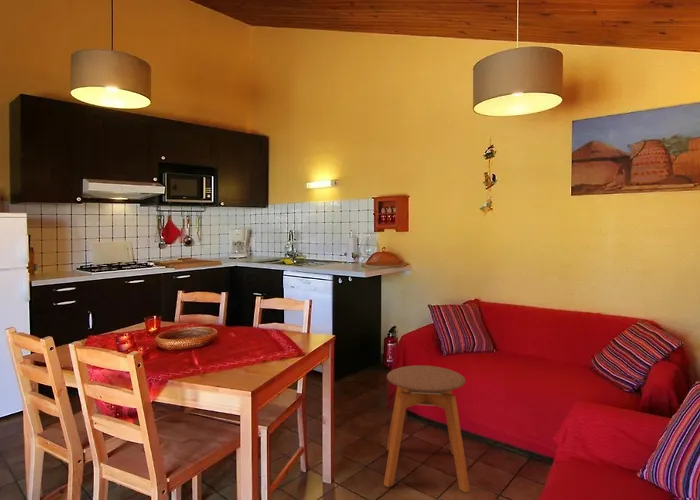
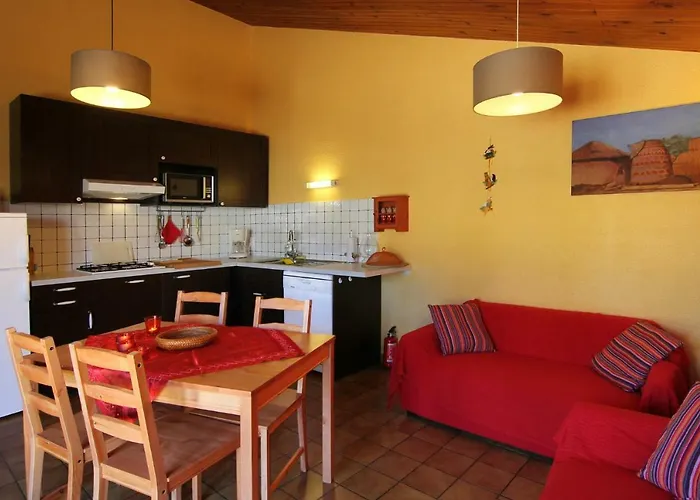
- stool (425, 404)
